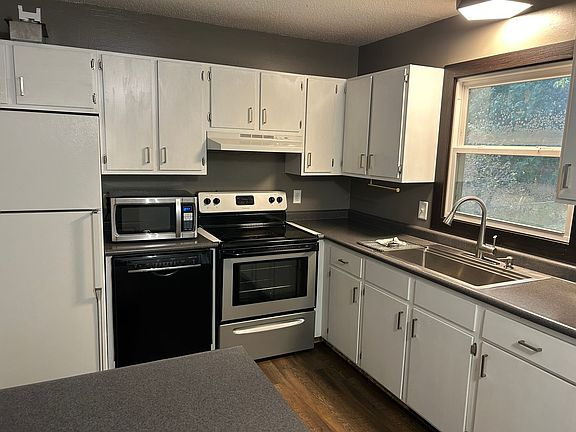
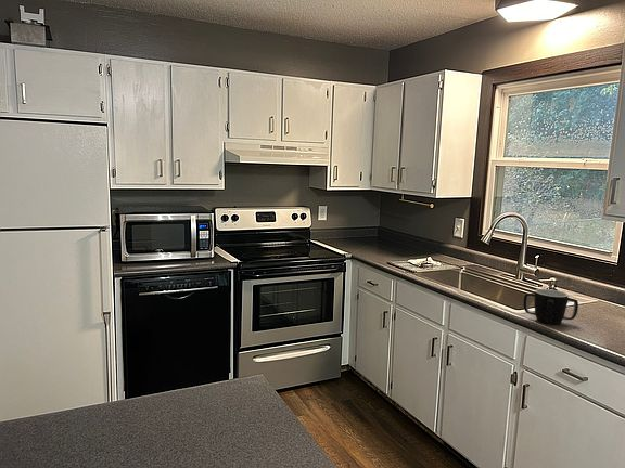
+ mug (549, 307)
